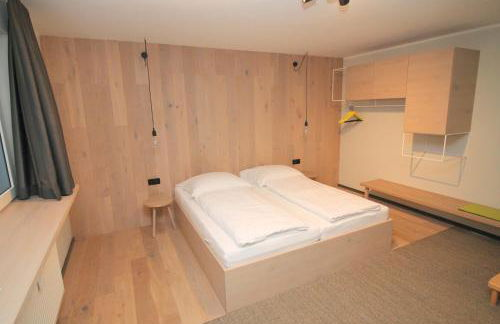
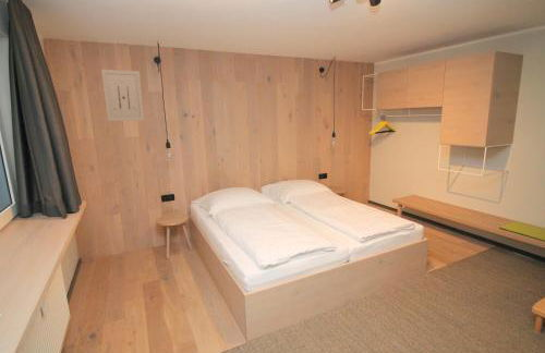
+ wall art (123, 96)
